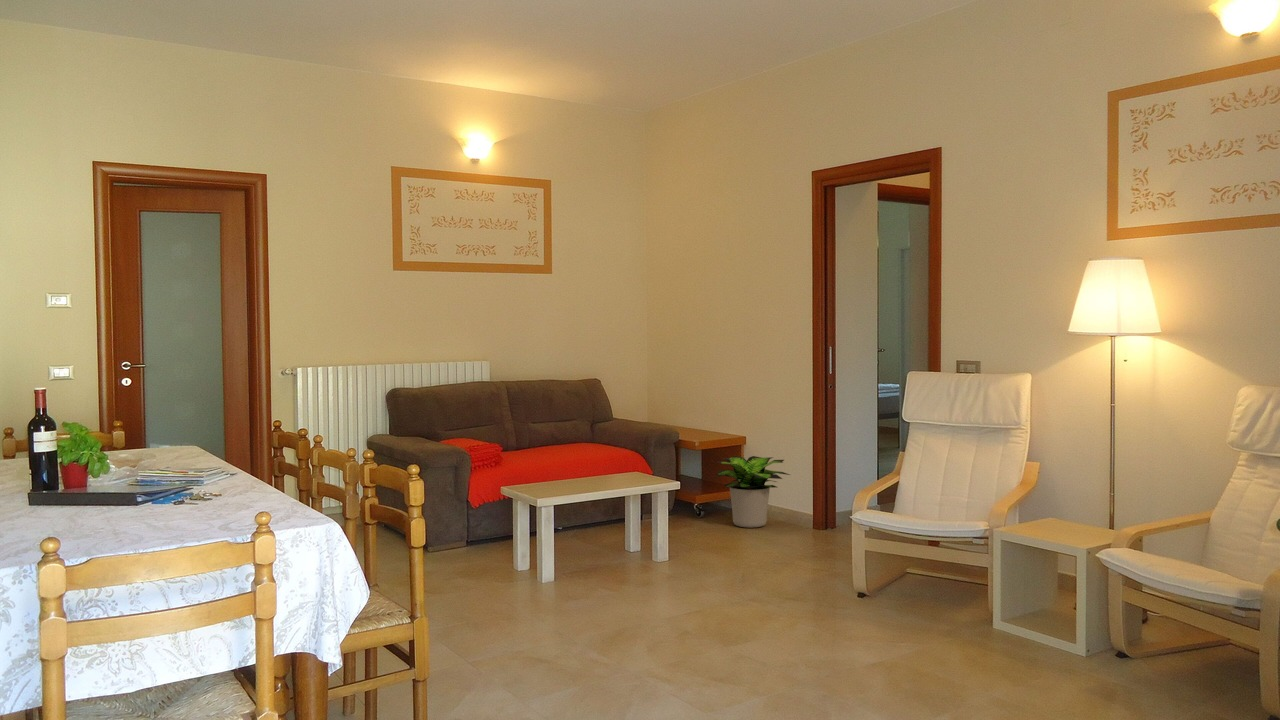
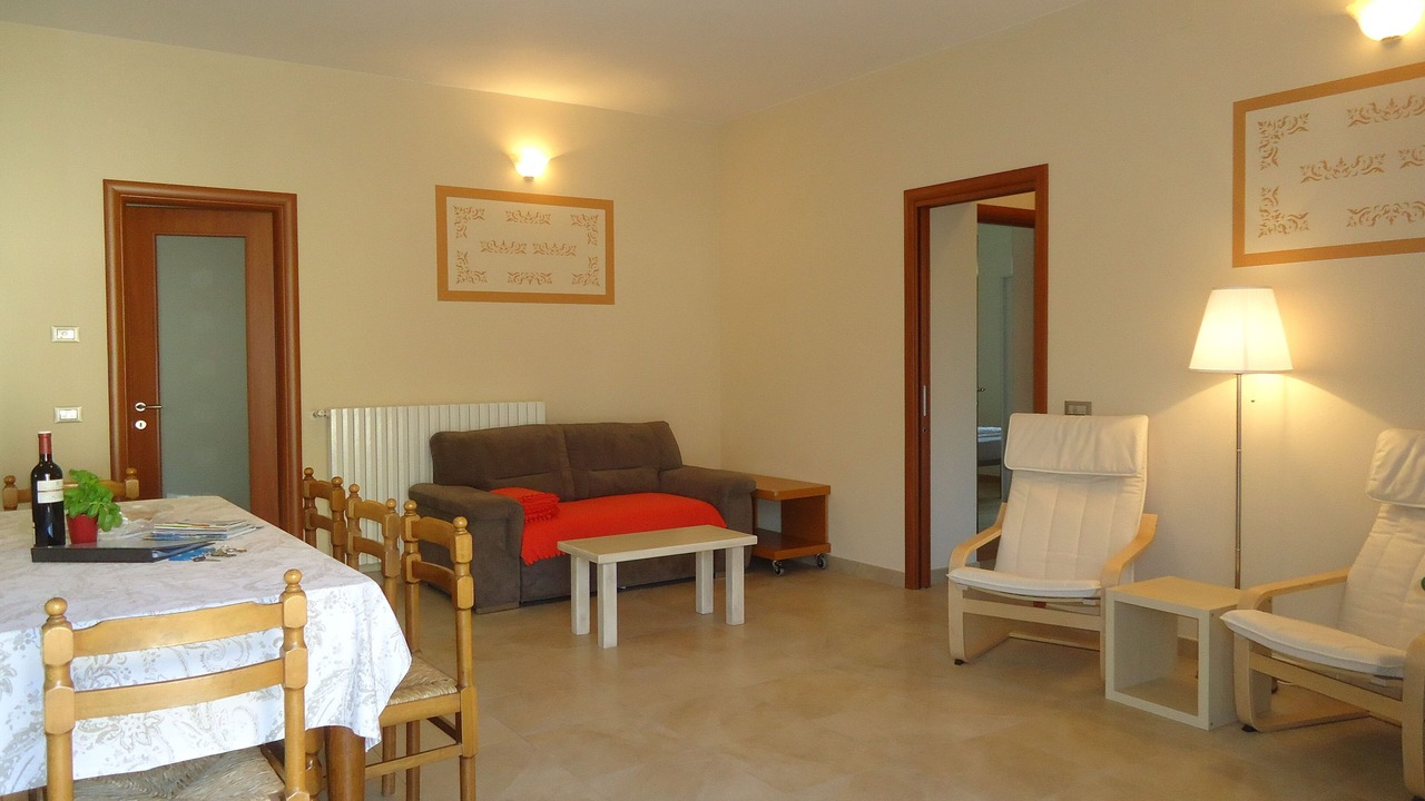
- potted plant (754, 492)
